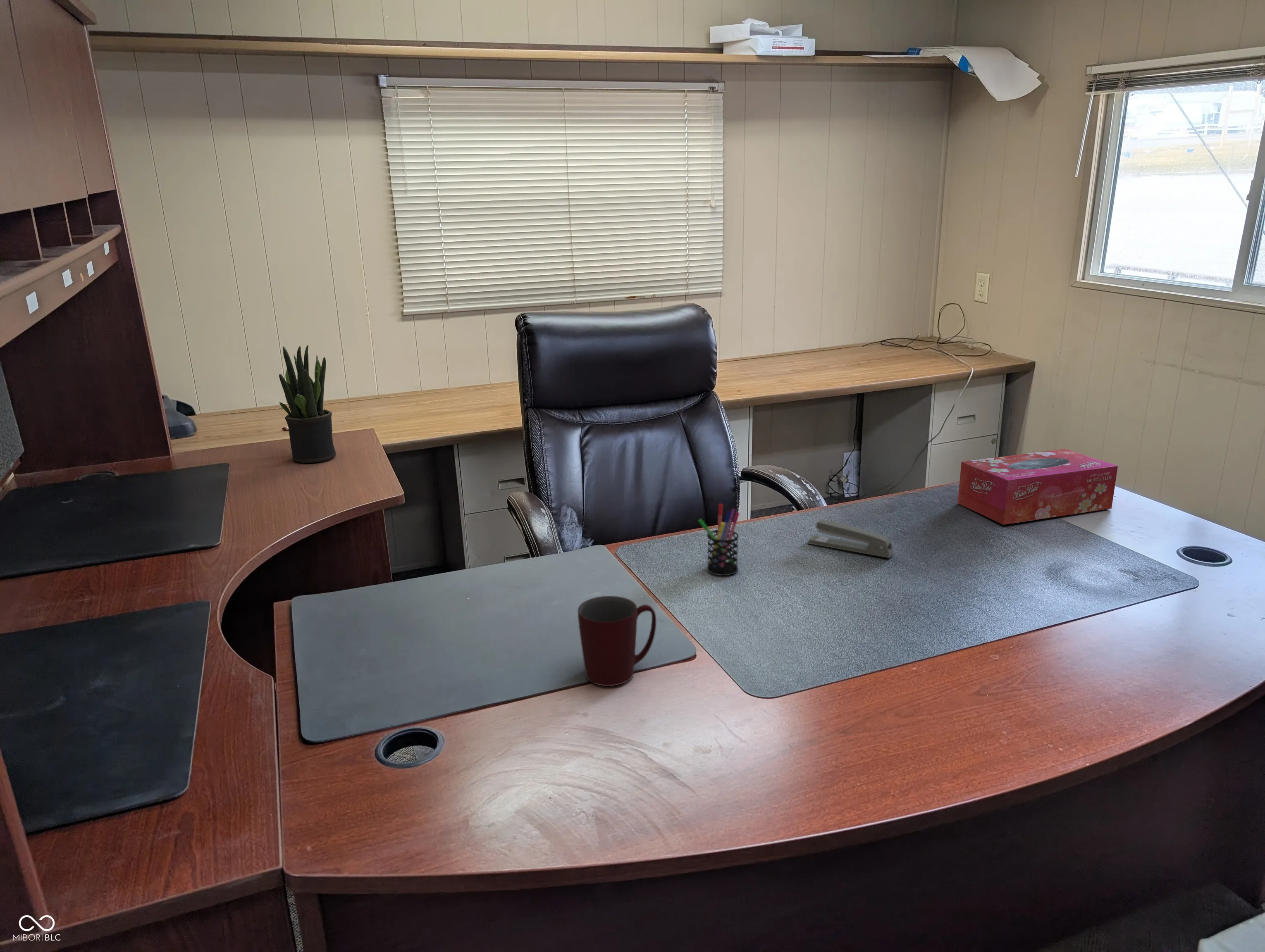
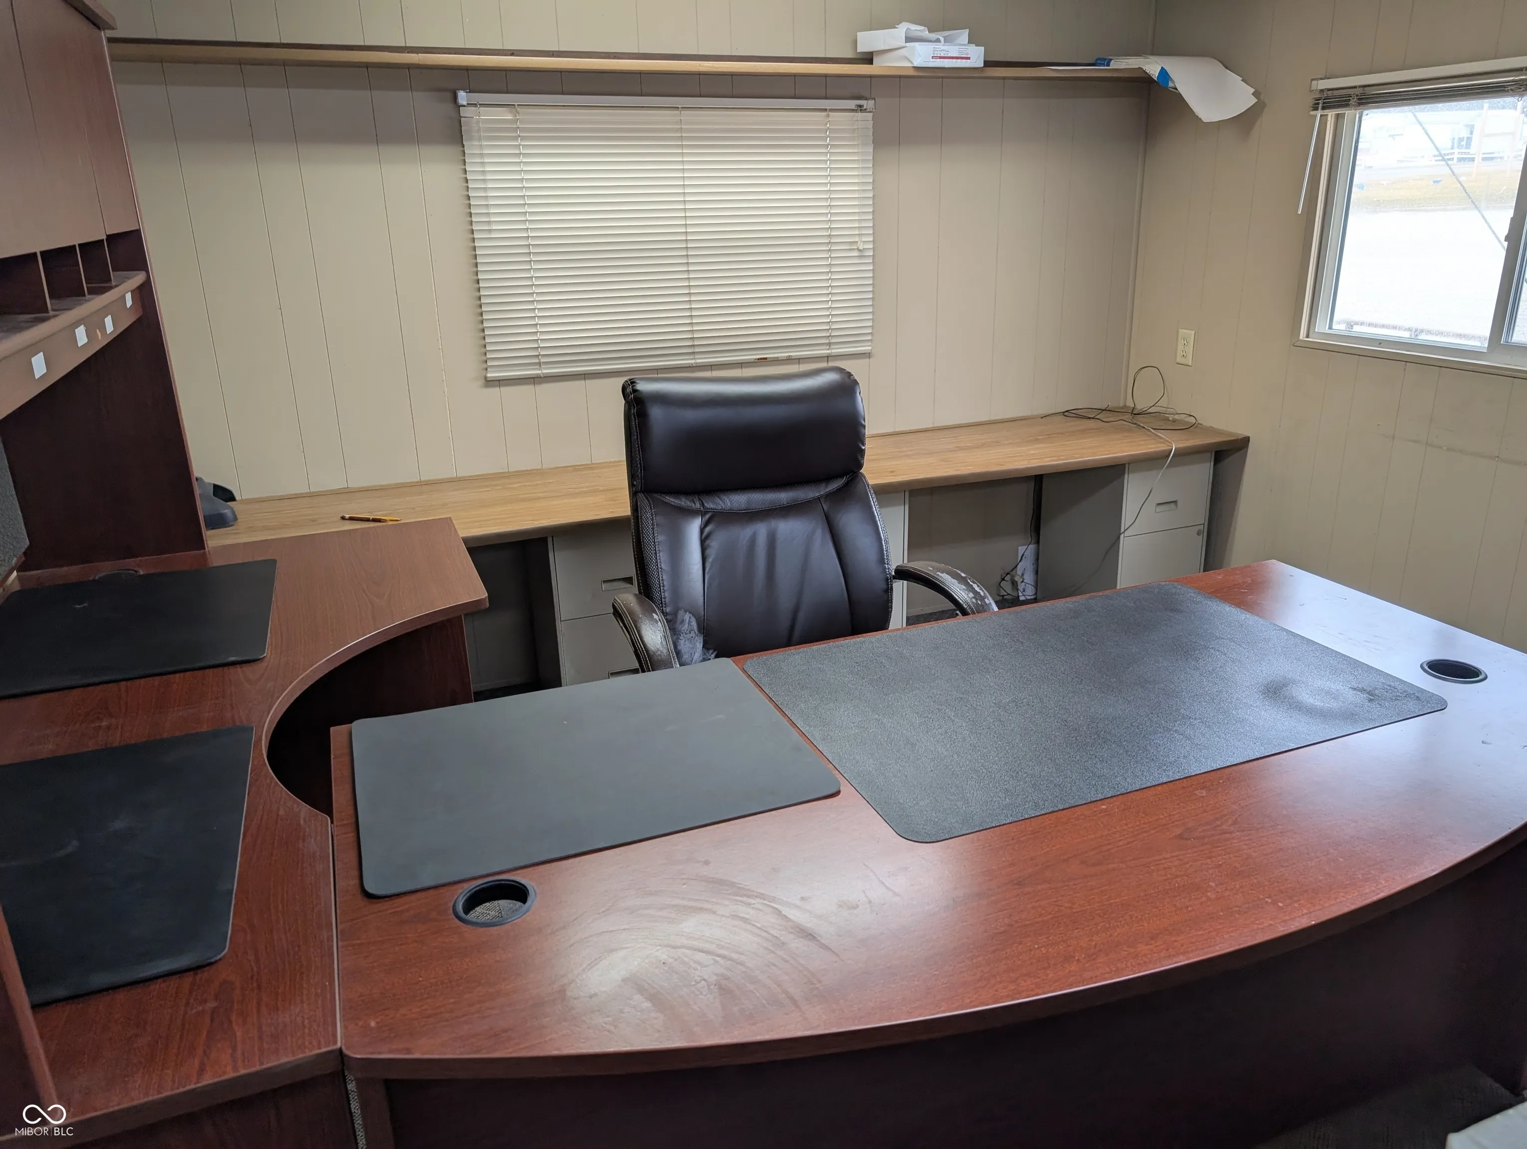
- mug (618, 640)
- pen holder (718, 539)
- stapler (850, 537)
- potted plant (306, 401)
- tissue box (1036, 485)
